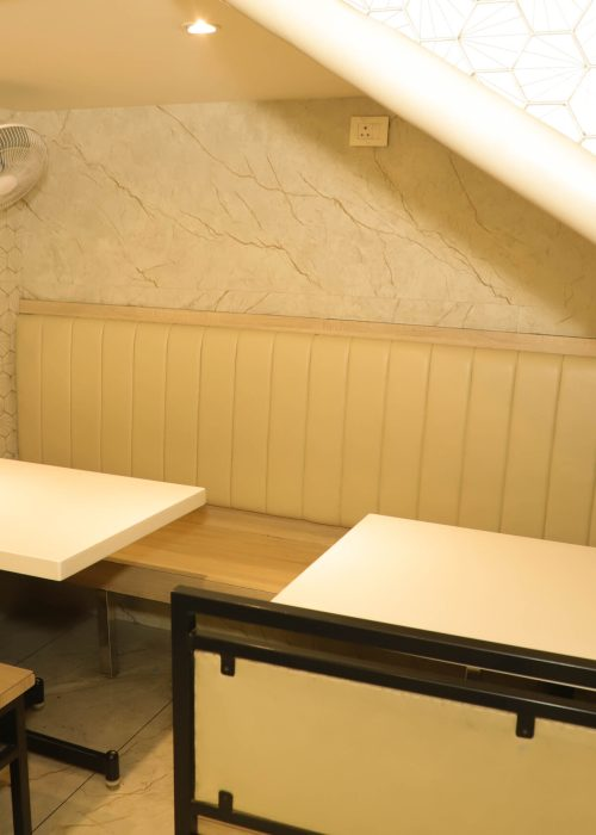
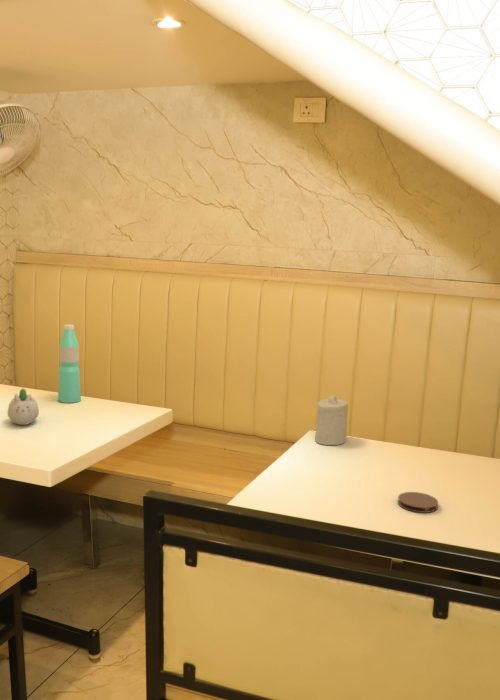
+ candle (332, 417)
+ succulent planter (23, 405)
+ coaster (417, 502)
+ water bottle (69, 362)
